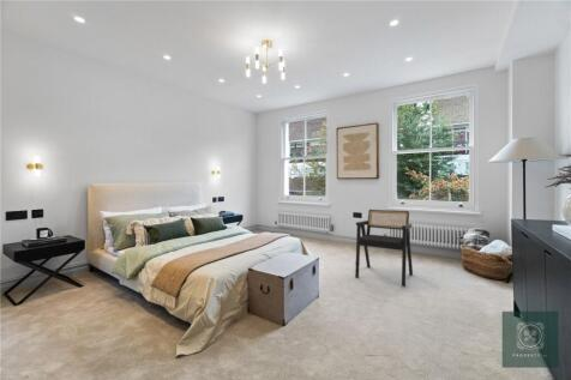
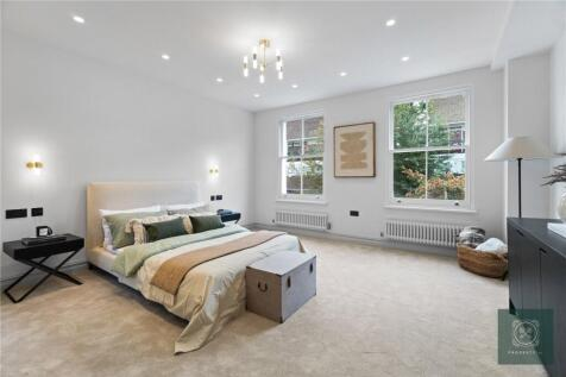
- armchair (384, 243)
